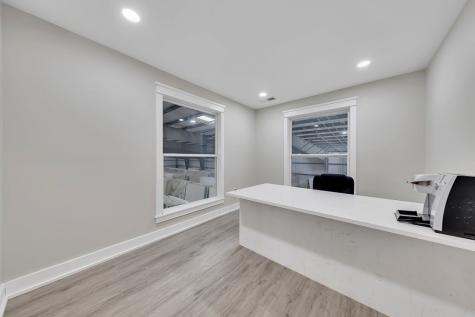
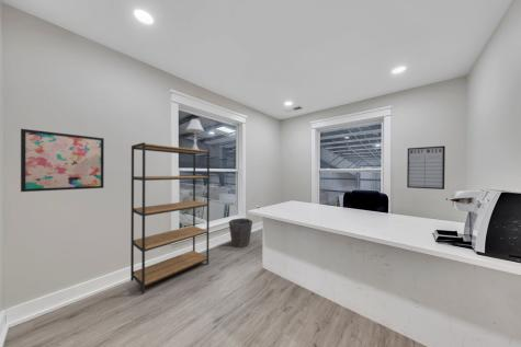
+ wall art (67, 161)
+ bookshelf (173, 209)
+ table lamp (195, 135)
+ waste bin (240, 232)
+ writing board (424, 167)
